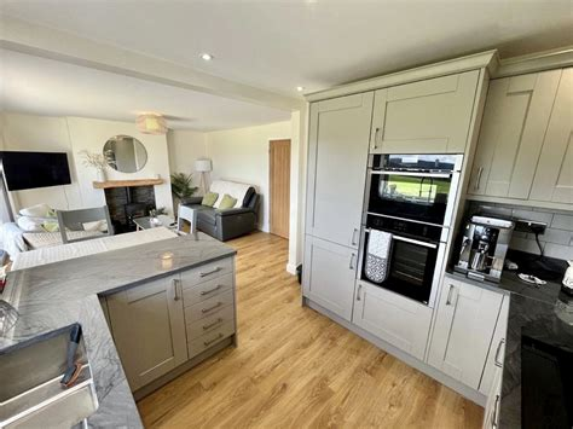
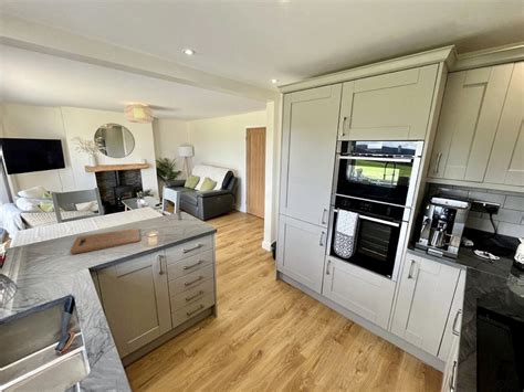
+ cutting board (108, 239)
